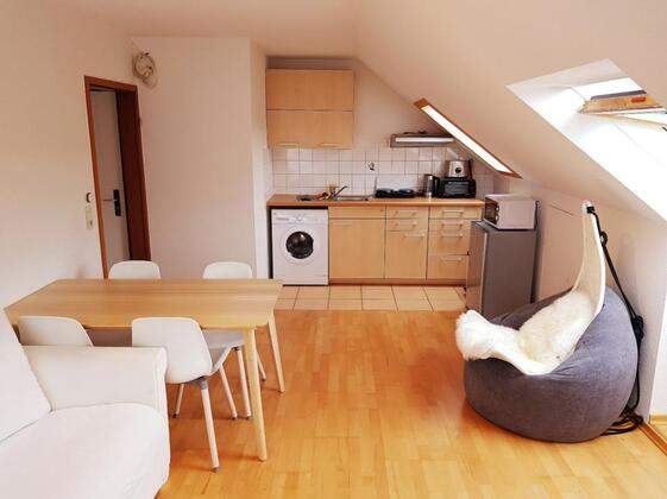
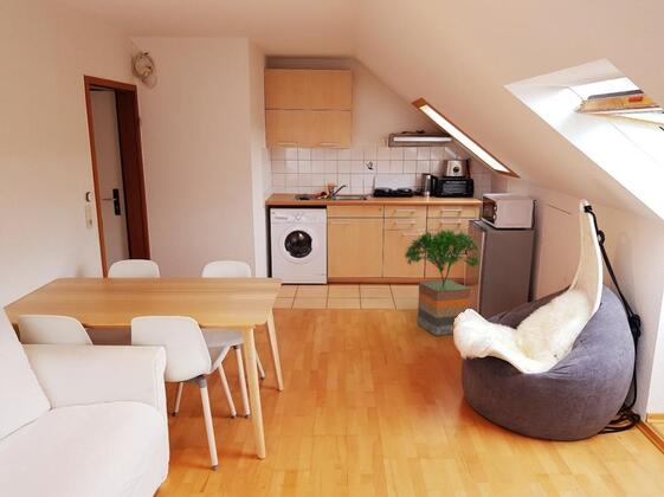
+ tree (441, 278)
